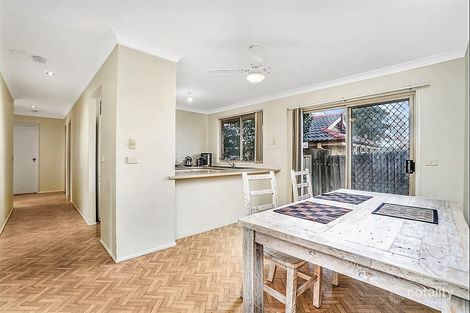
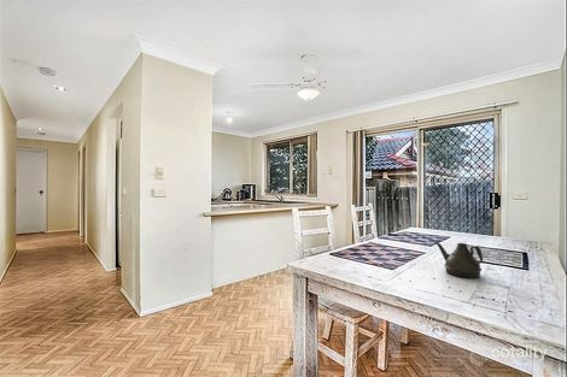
+ teapot (456, 257)
